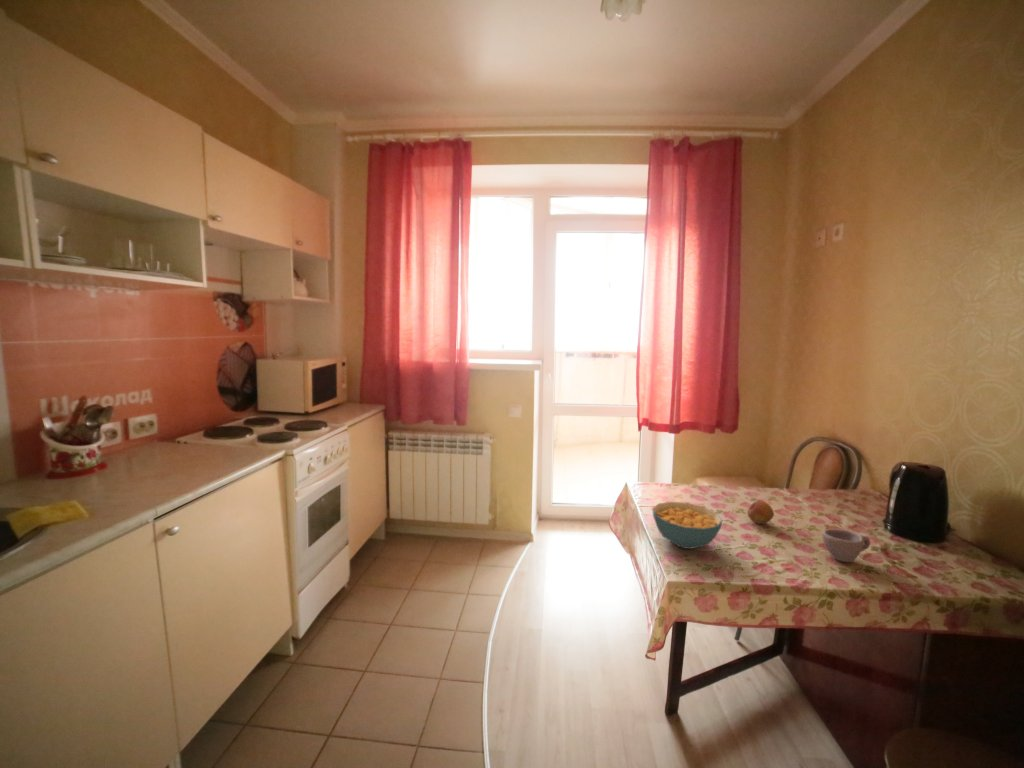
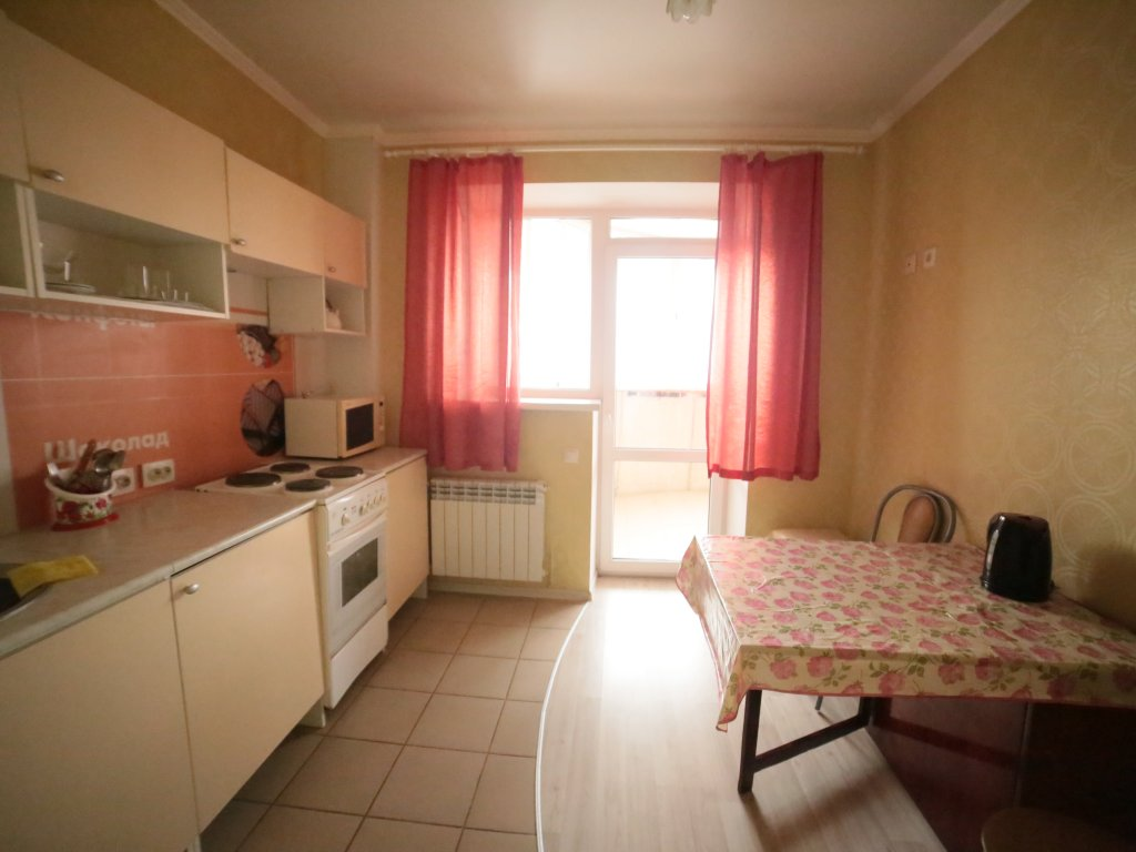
- cereal bowl (685, 529)
- fruit (760, 512)
- cup (846, 546)
